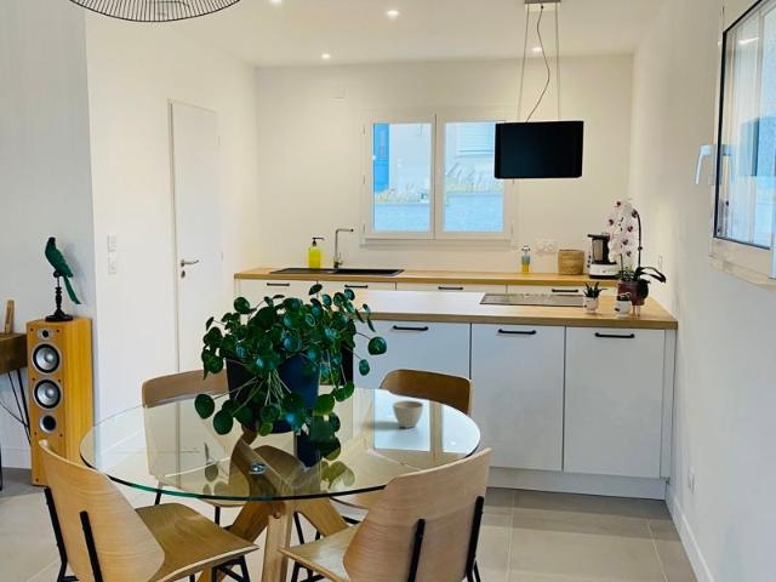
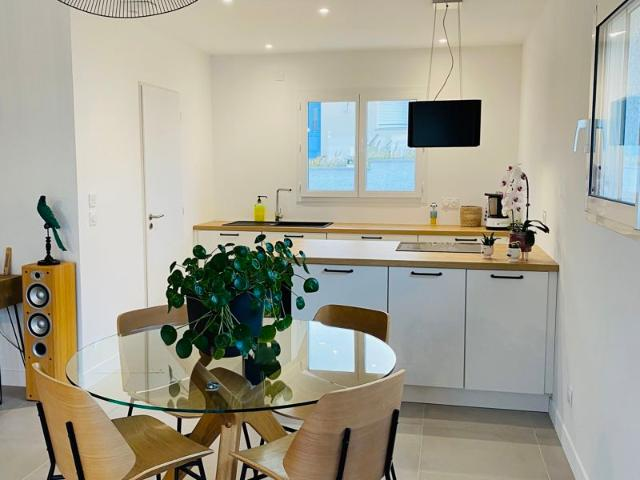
- flower pot (407, 415)
